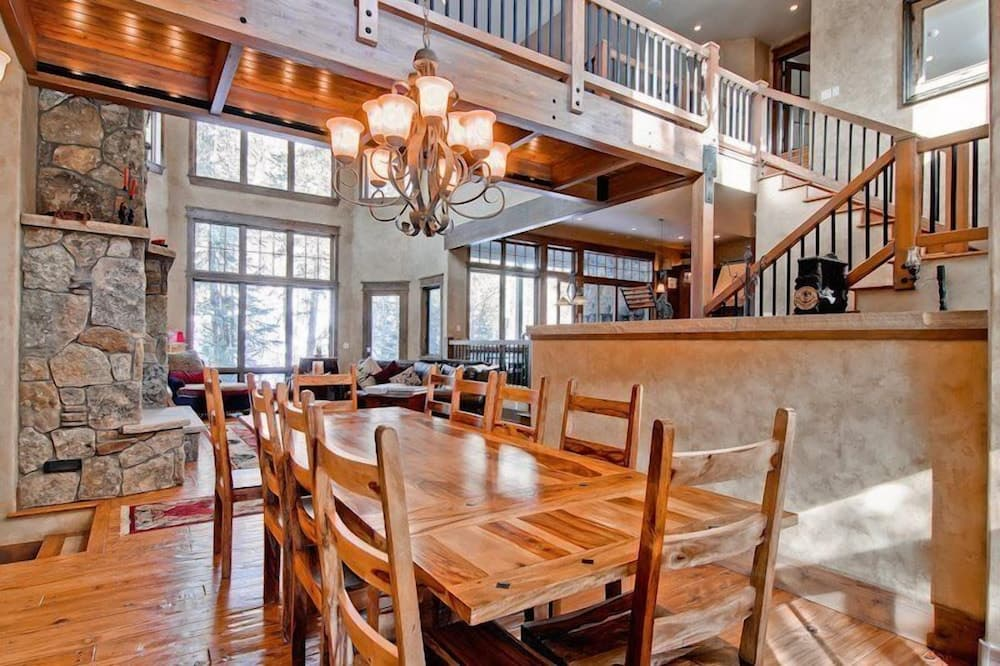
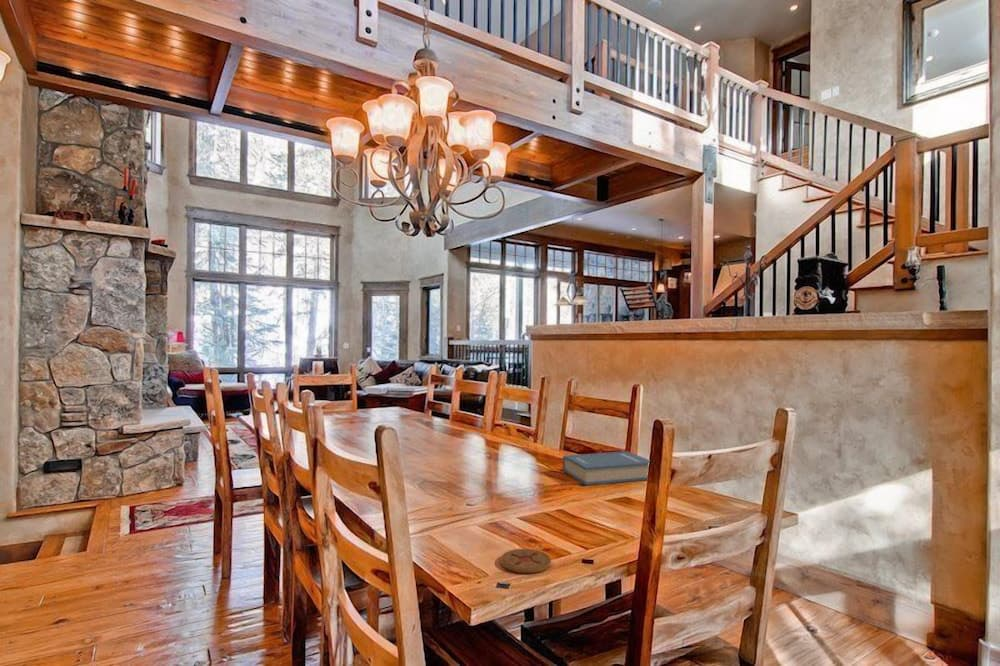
+ hardback book (607, 466)
+ coaster (525, 560)
